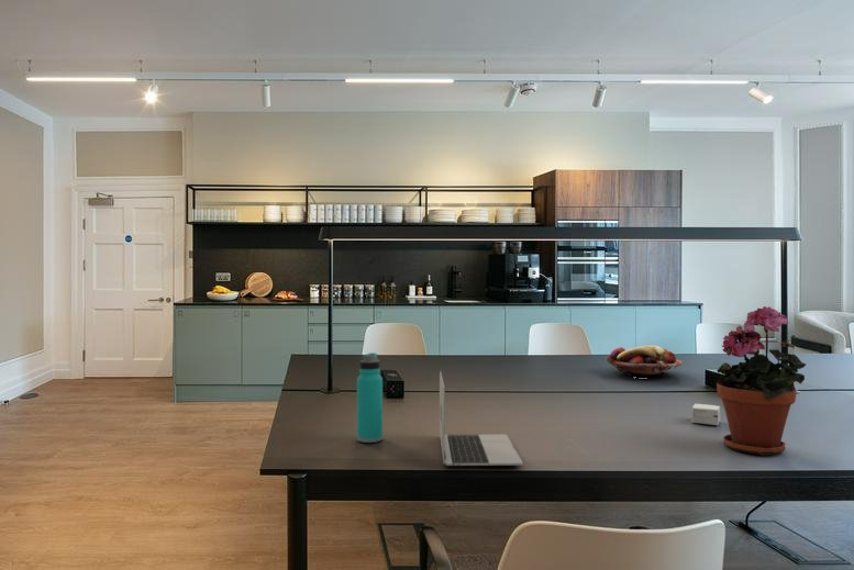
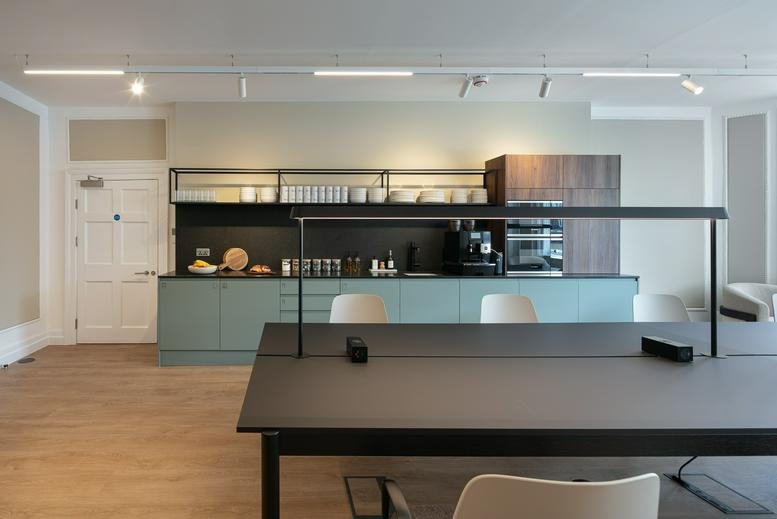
- small box (706, 414)
- fruit basket (644, 359)
- laptop (477, 435)
- water bottle (369, 396)
- potted plant (756, 377)
